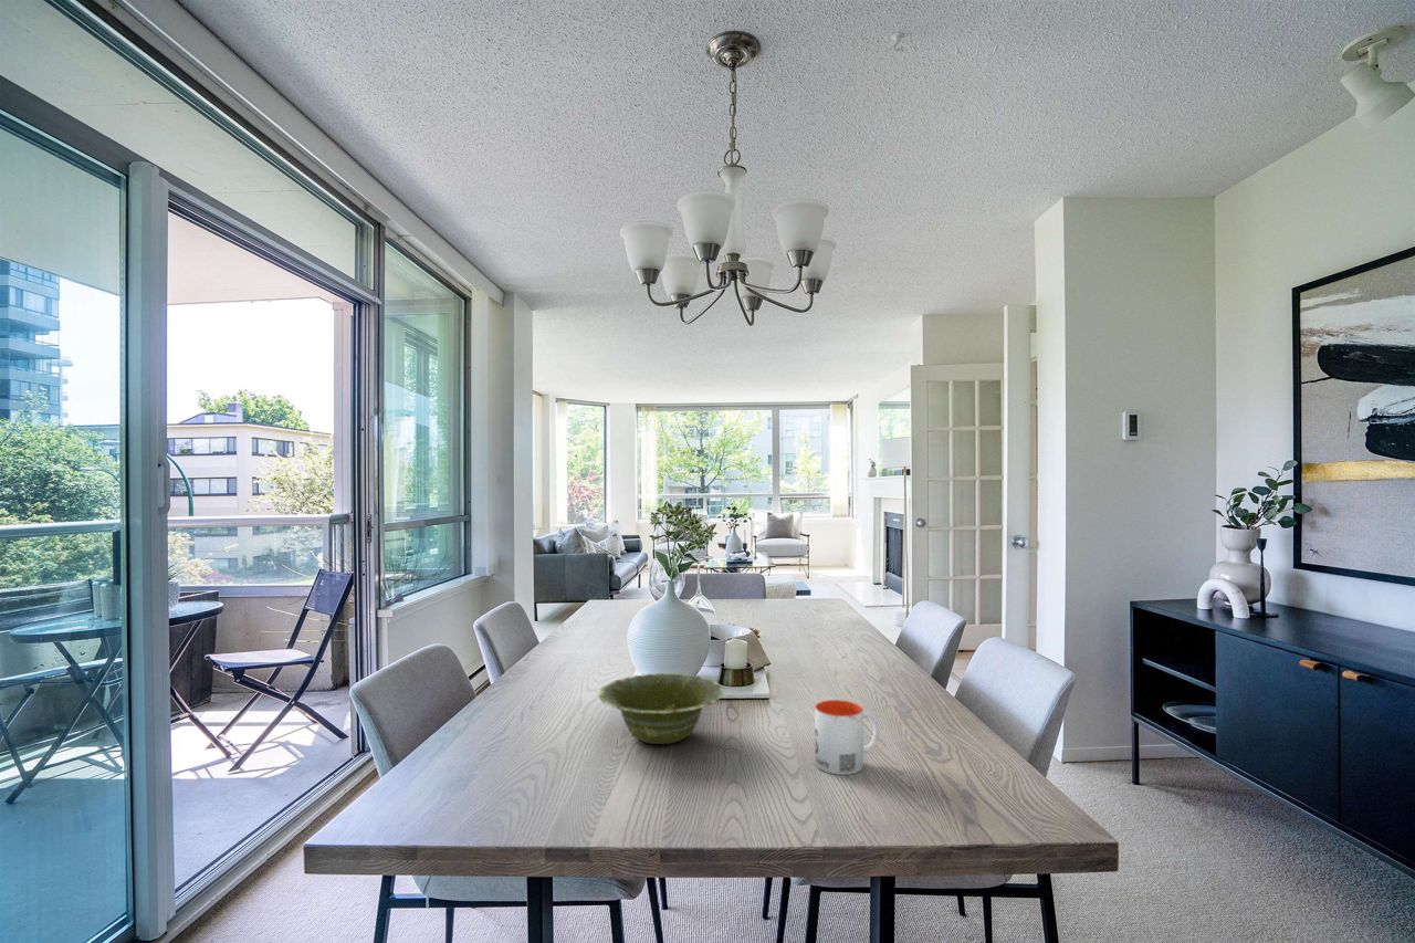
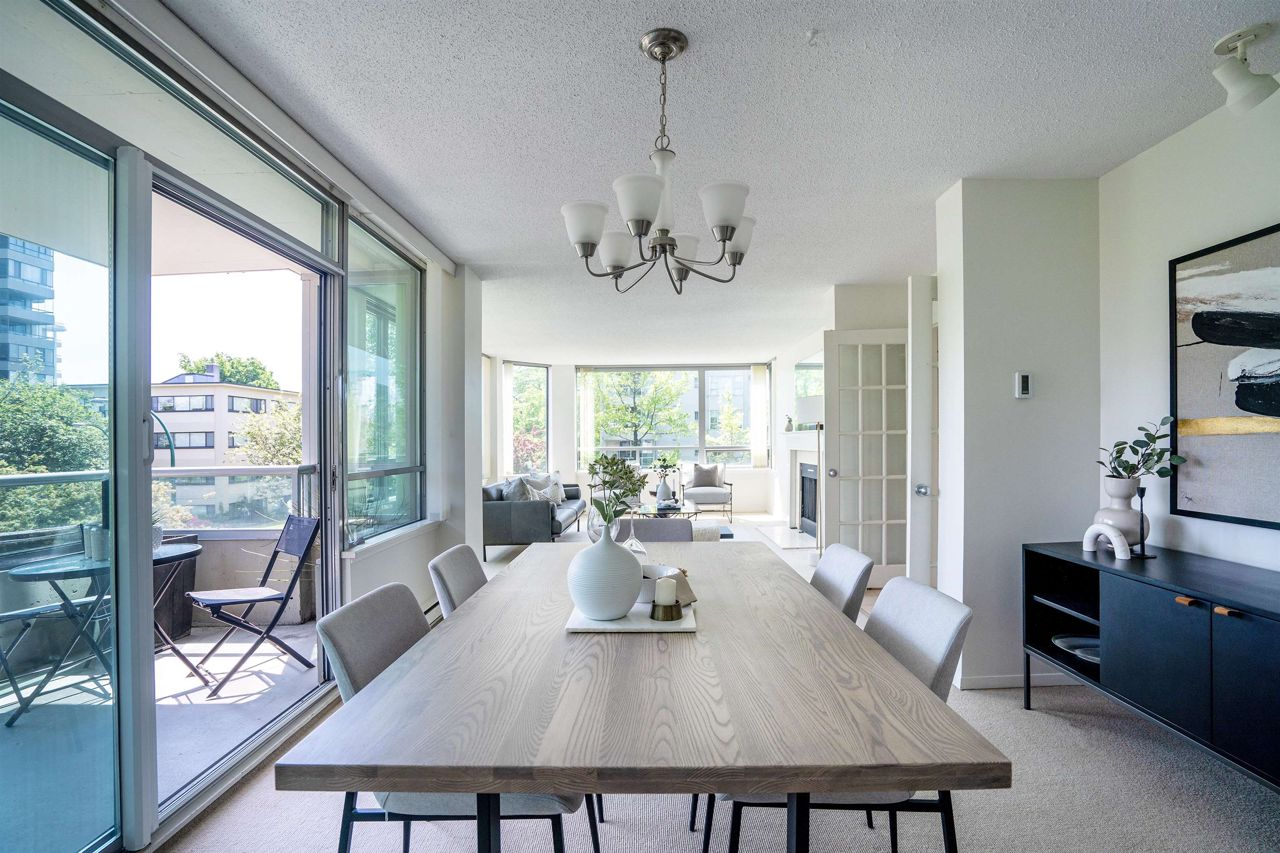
- dish (661, 713)
- mug (848, 734)
